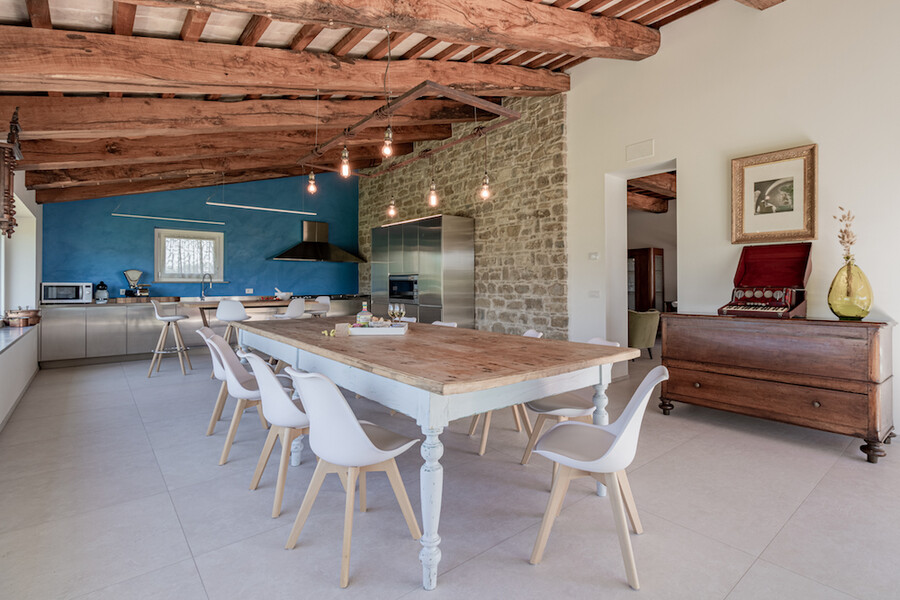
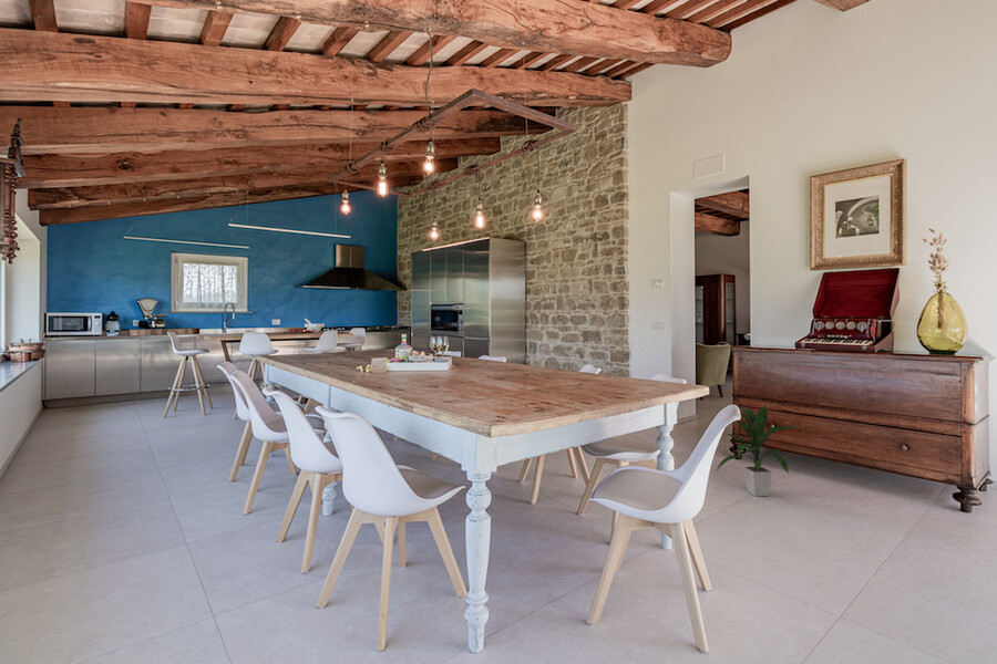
+ indoor plant (753, 447)
